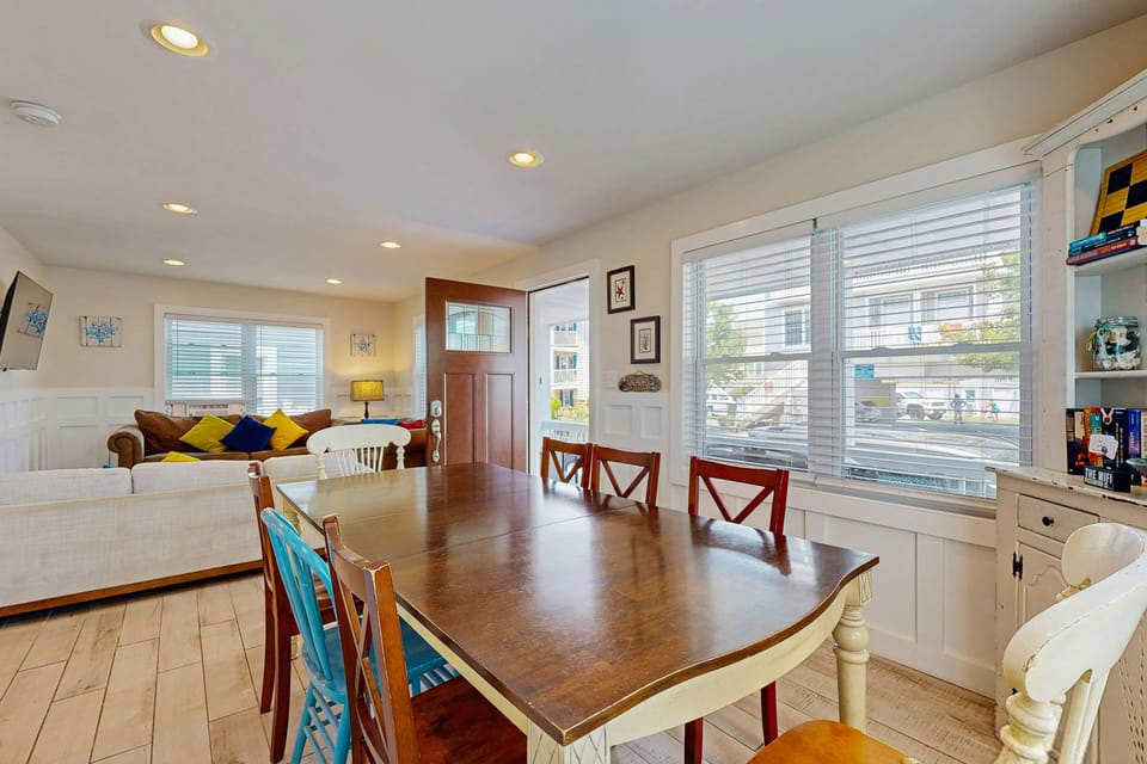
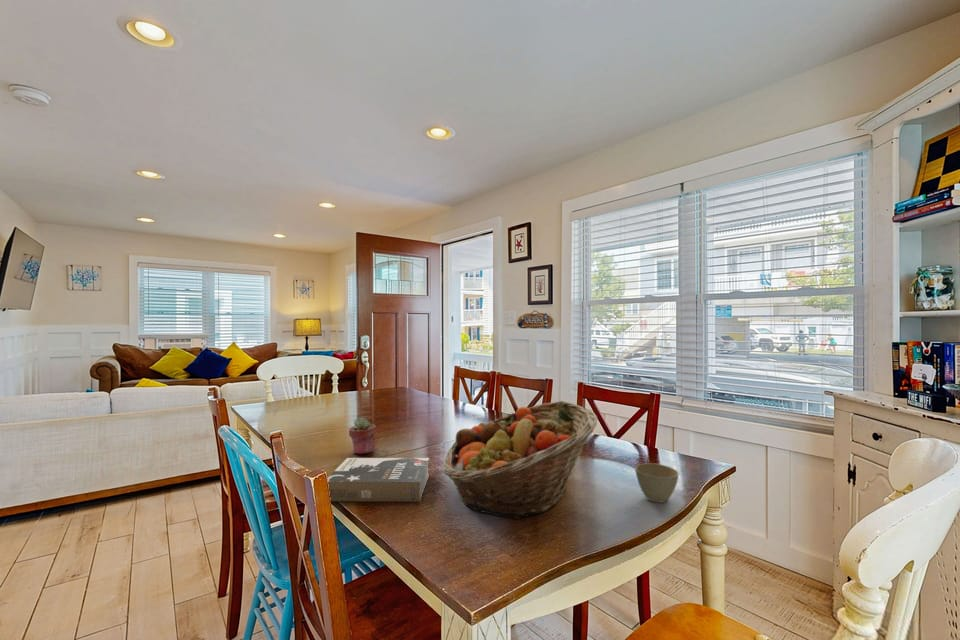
+ fruit basket (518, 448)
+ flower pot (656, 484)
+ potted succulent (362, 434)
+ book (380, 478)
